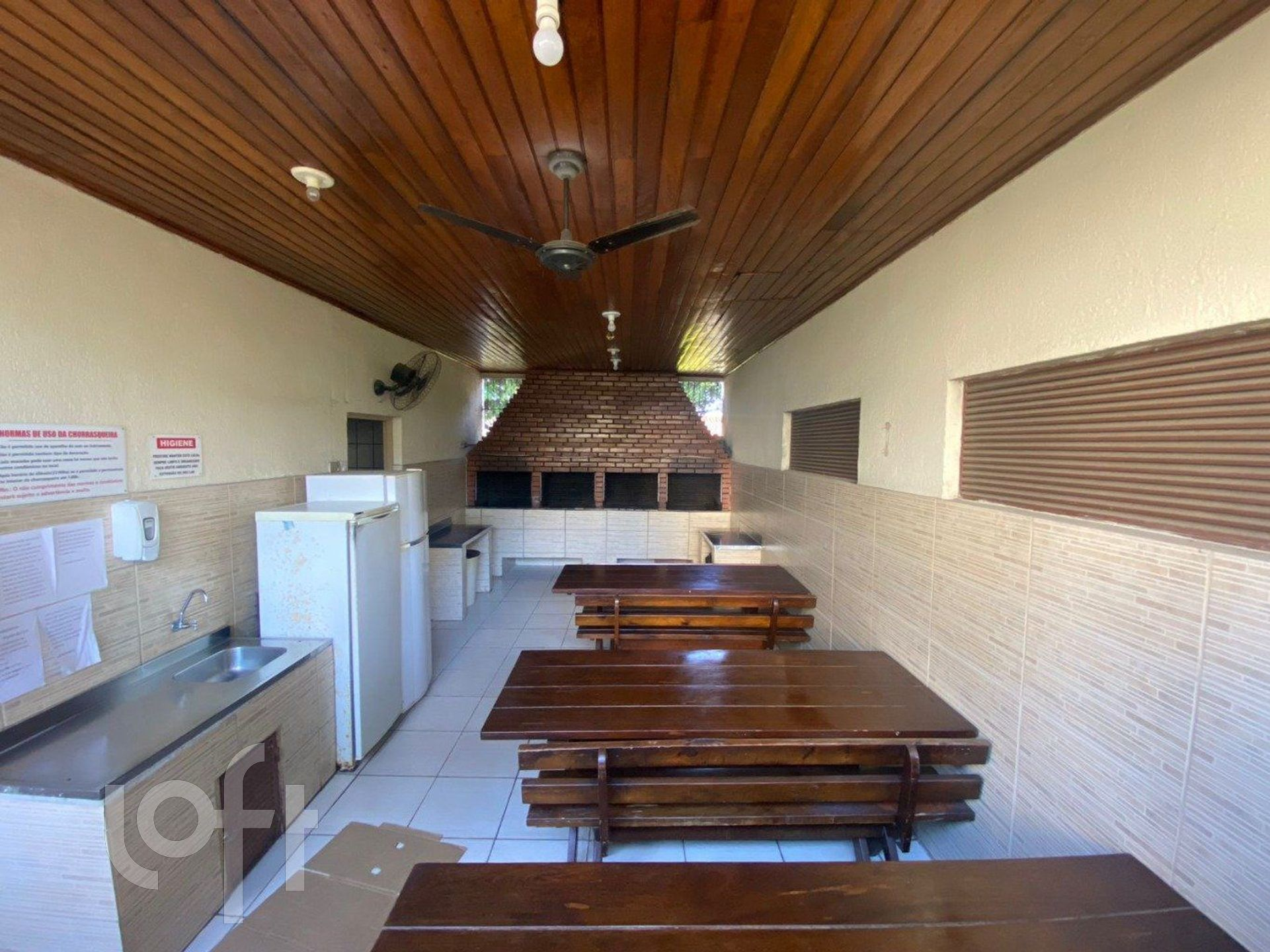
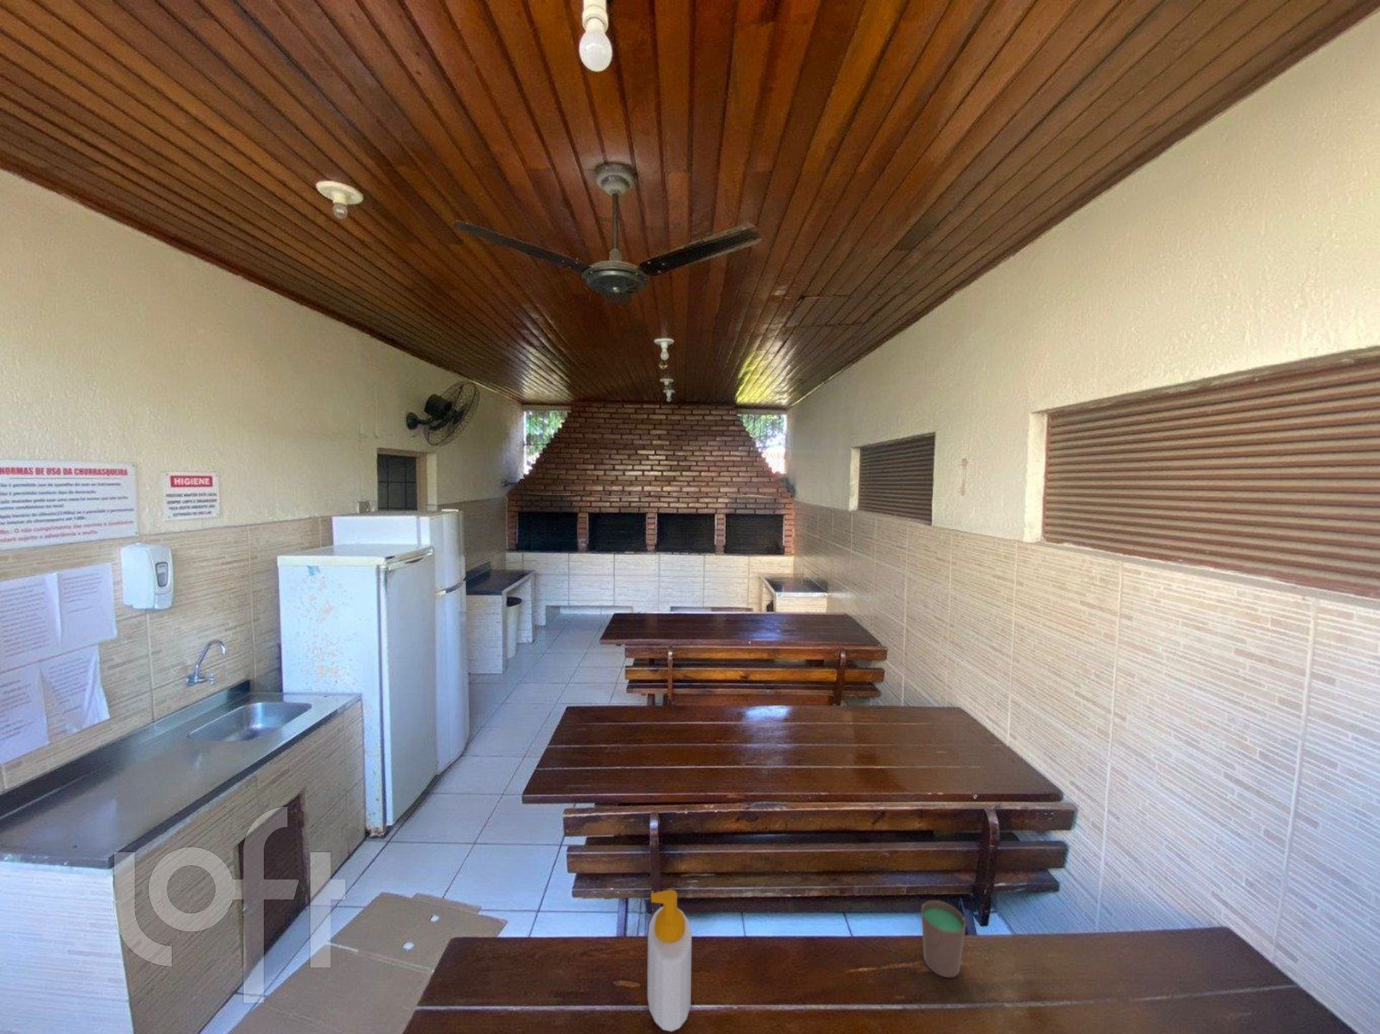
+ soap bottle (669, 946)
+ cup (942, 940)
